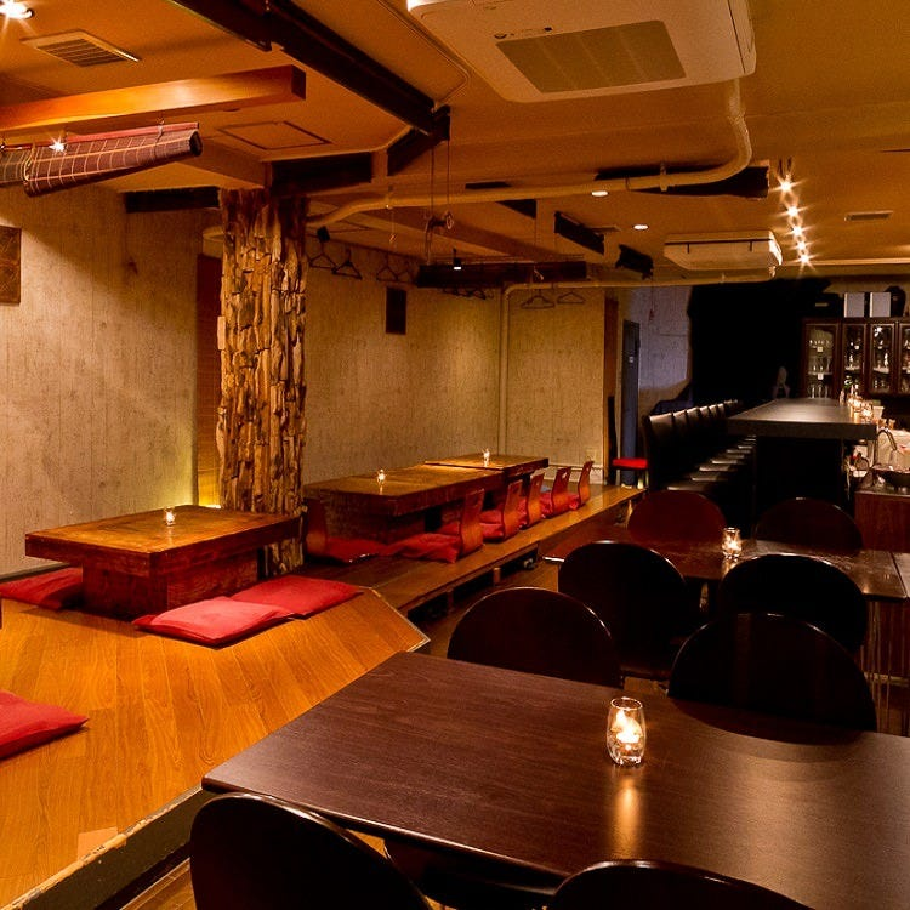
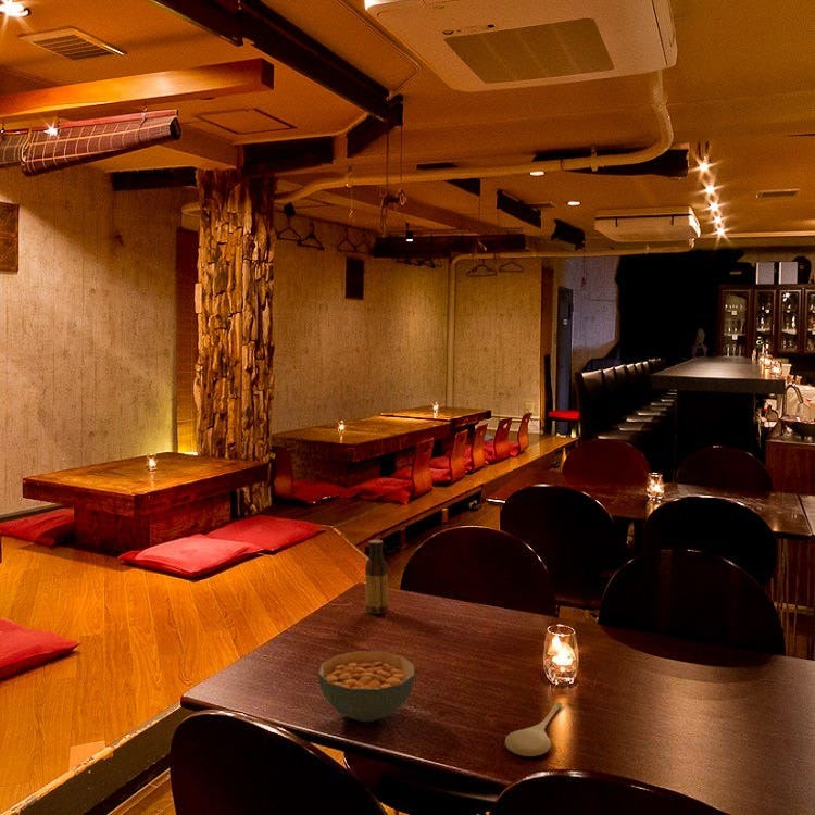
+ cereal bowl (366, 692)
+ spoon (540, 726)
+ sauce bottle (376, 576)
